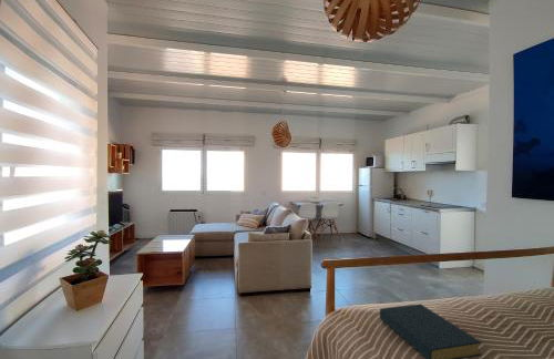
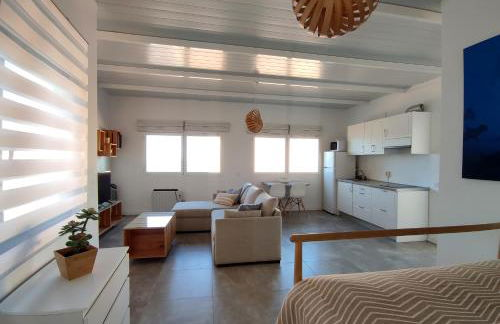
- hardback book (424, 329)
